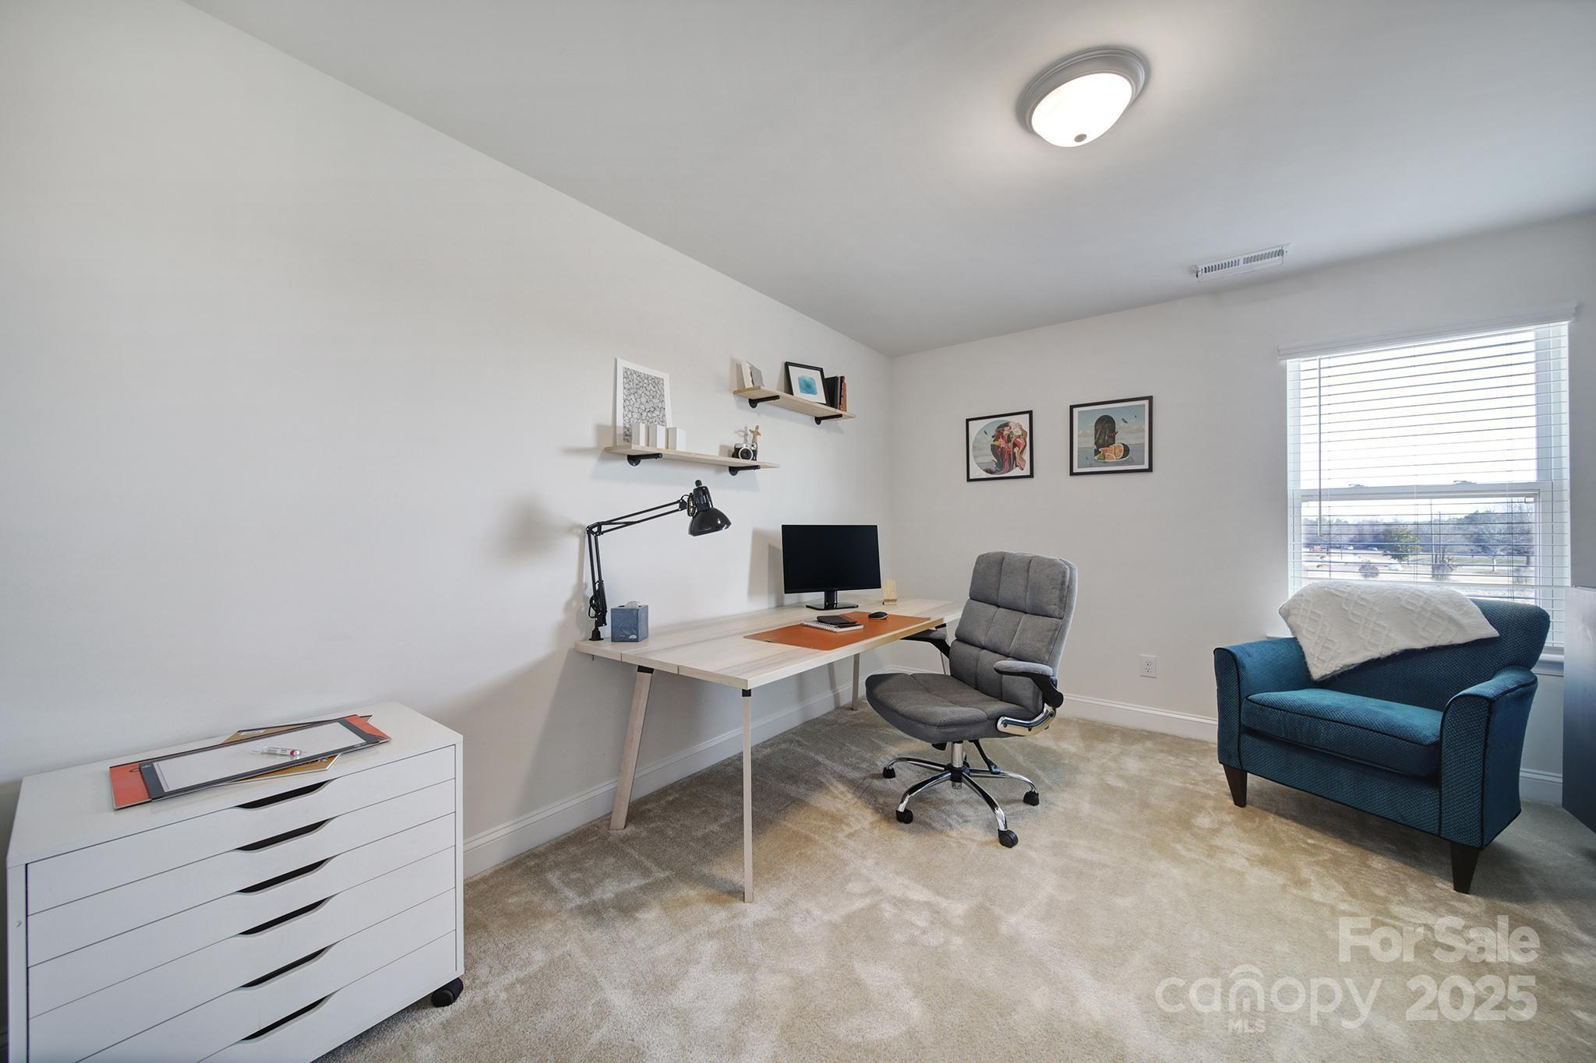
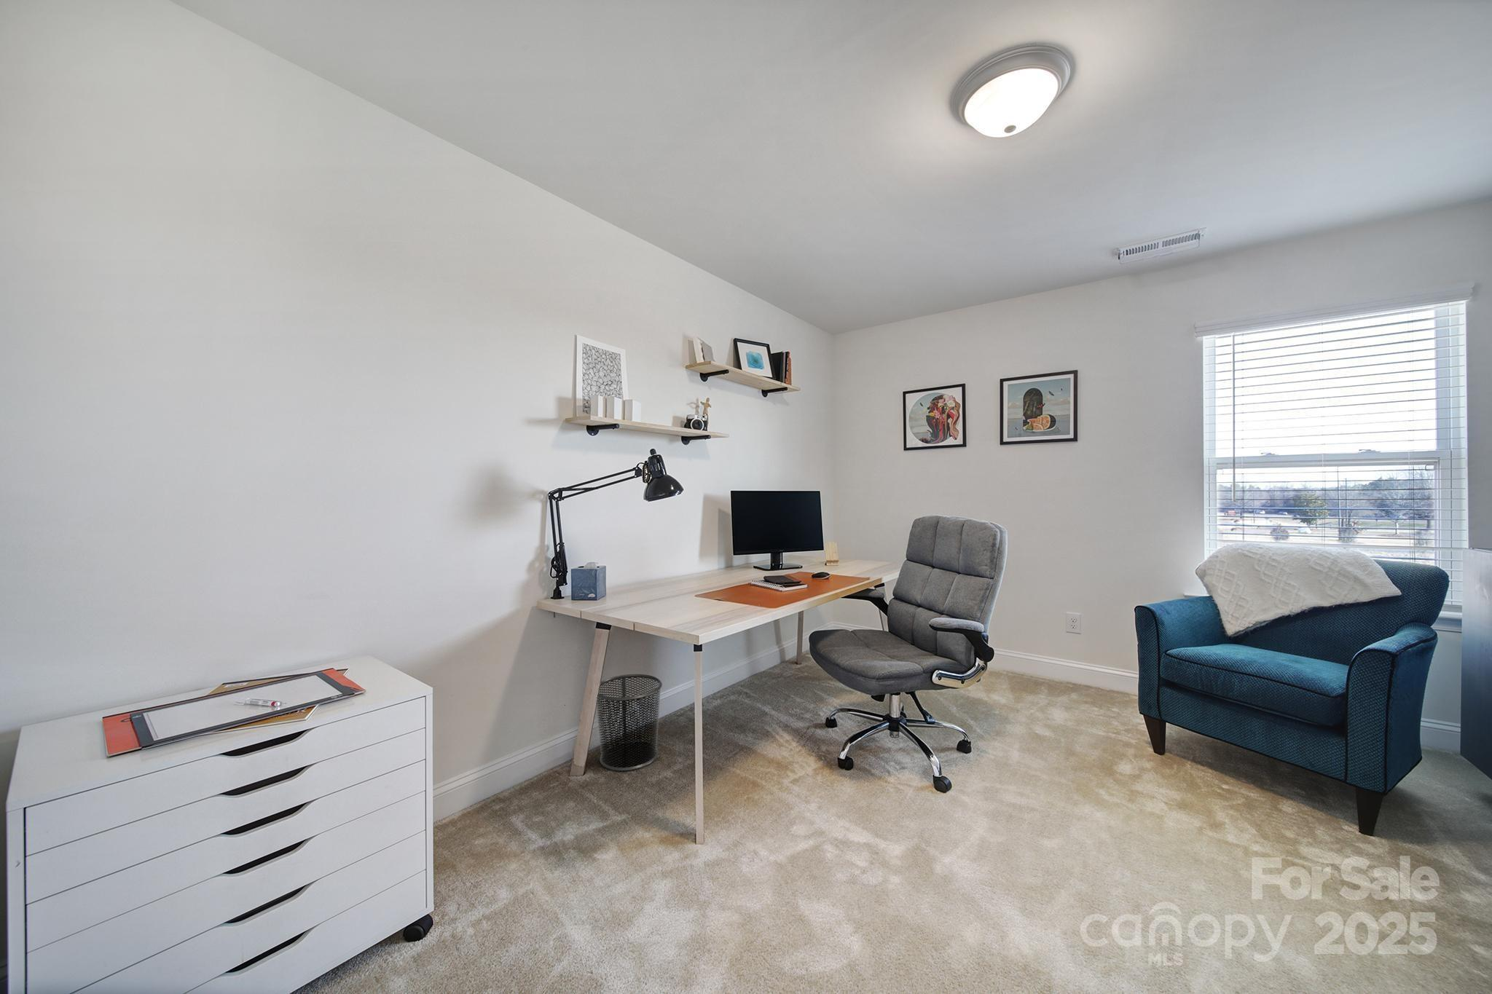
+ waste bin (629, 720)
